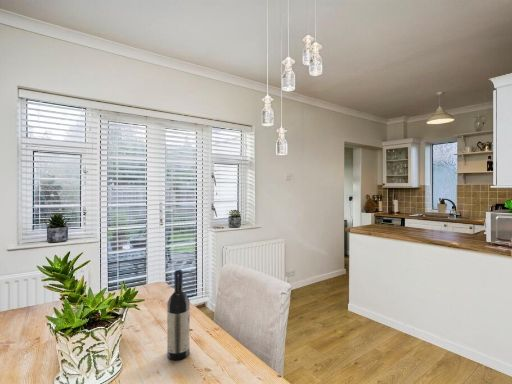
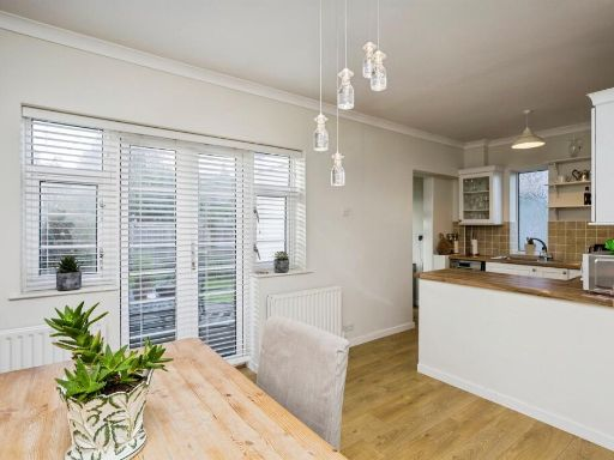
- wine bottle (178, 311)
